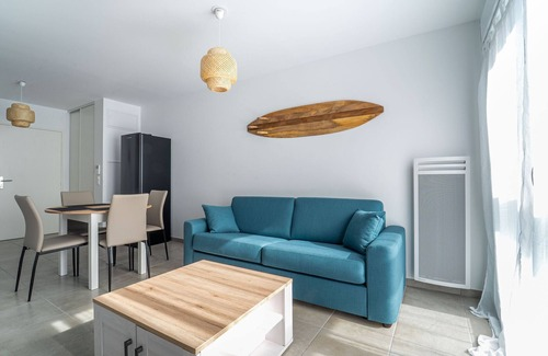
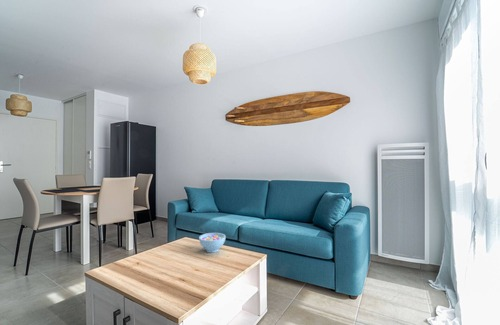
+ bowl (212, 243)
